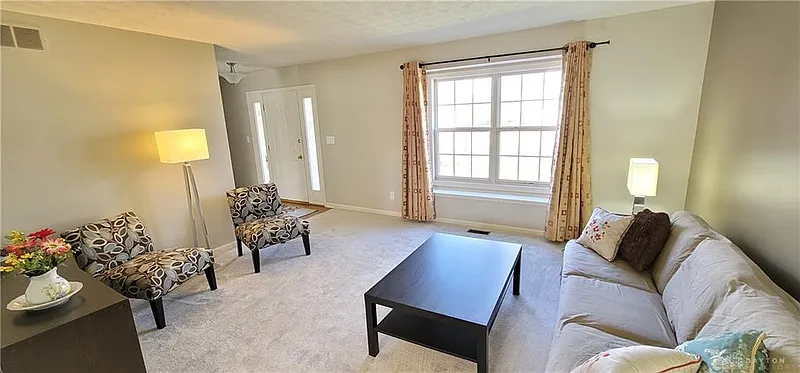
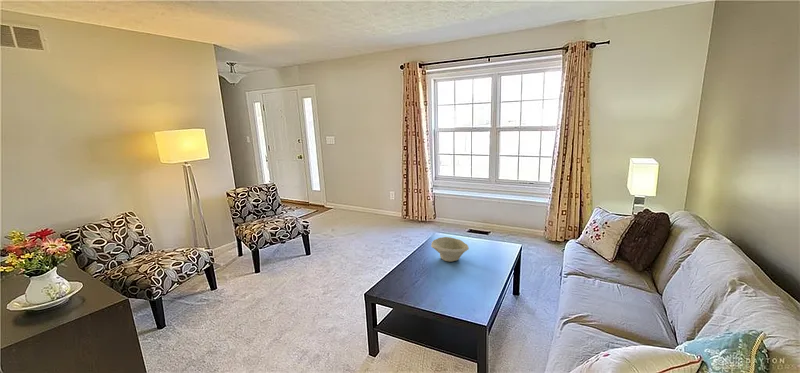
+ bowl (450, 250)
